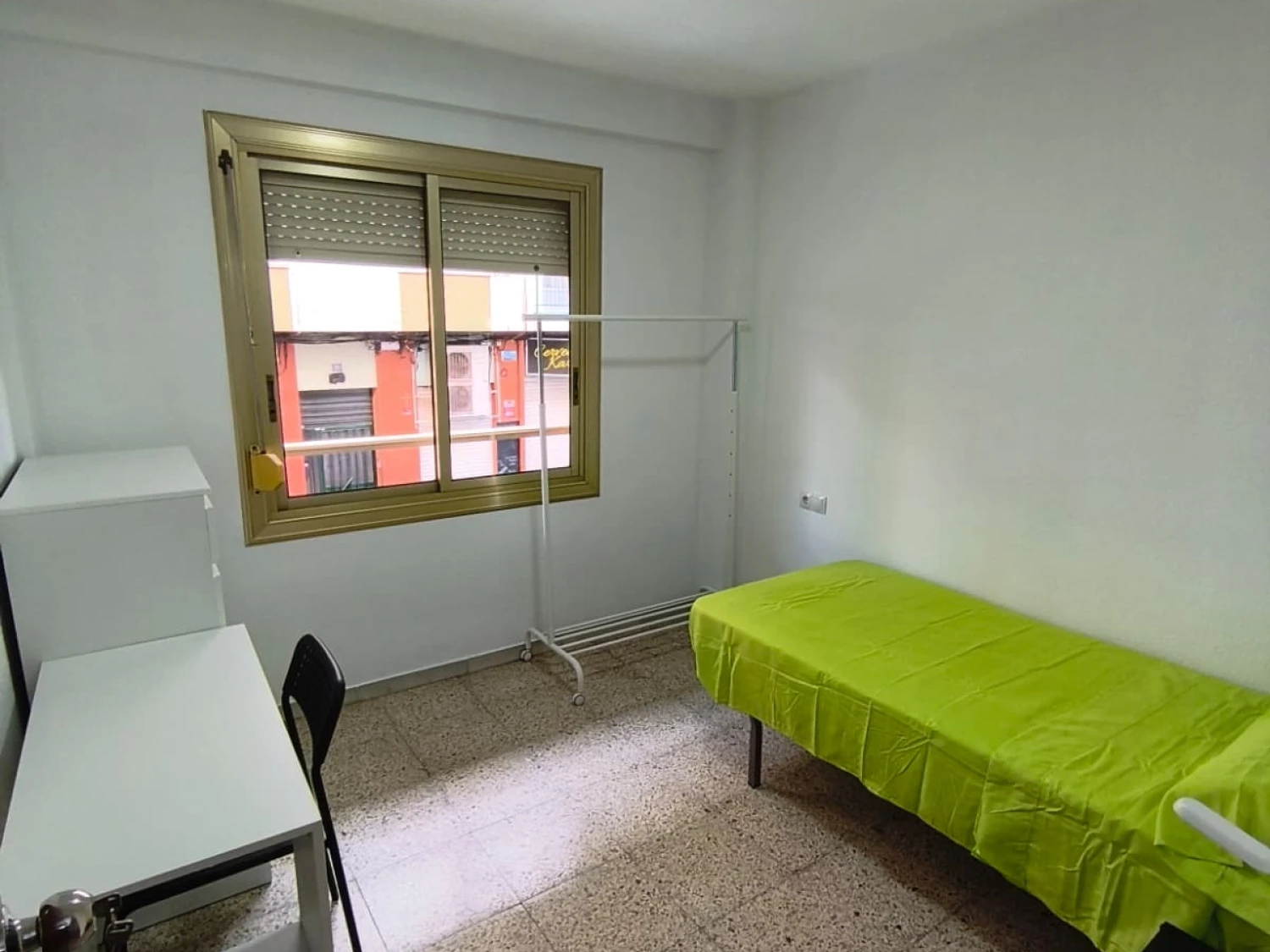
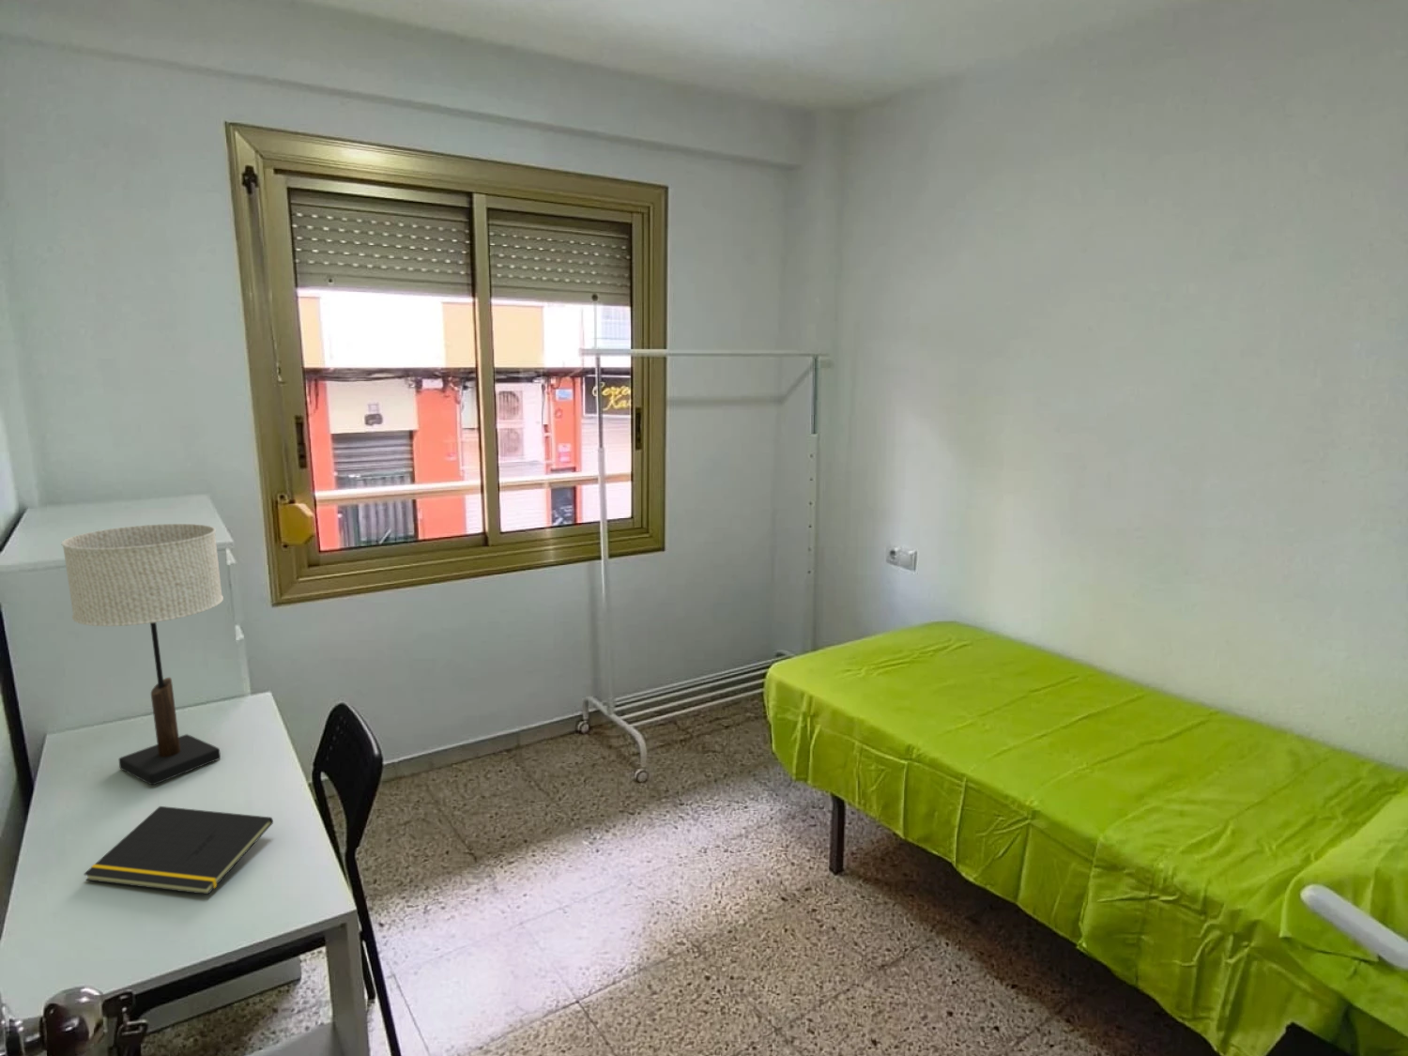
+ table lamp (156, 652)
+ notepad (182, 846)
